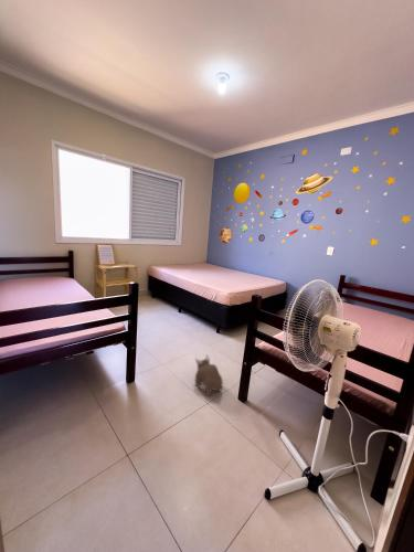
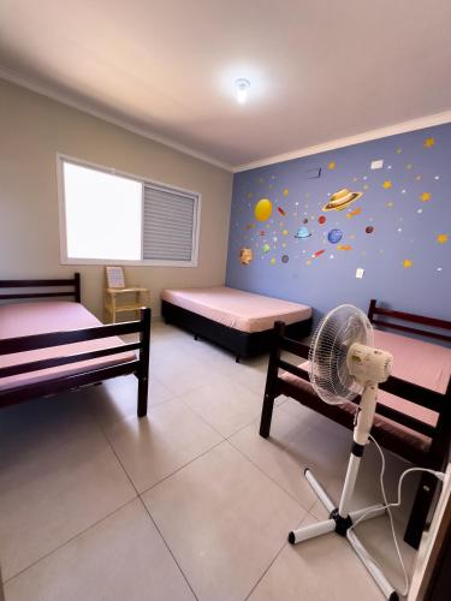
- plush toy (208, 374)
